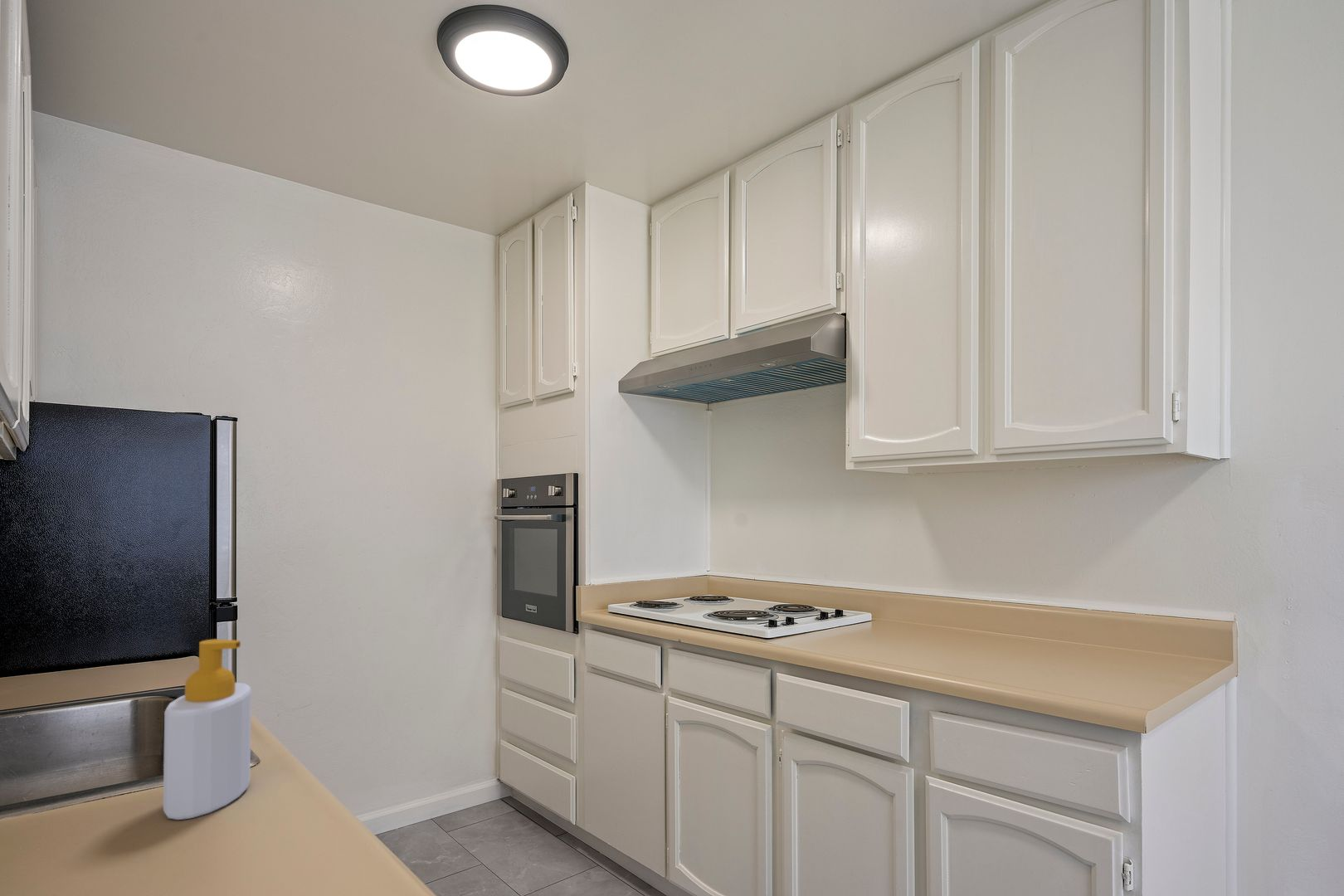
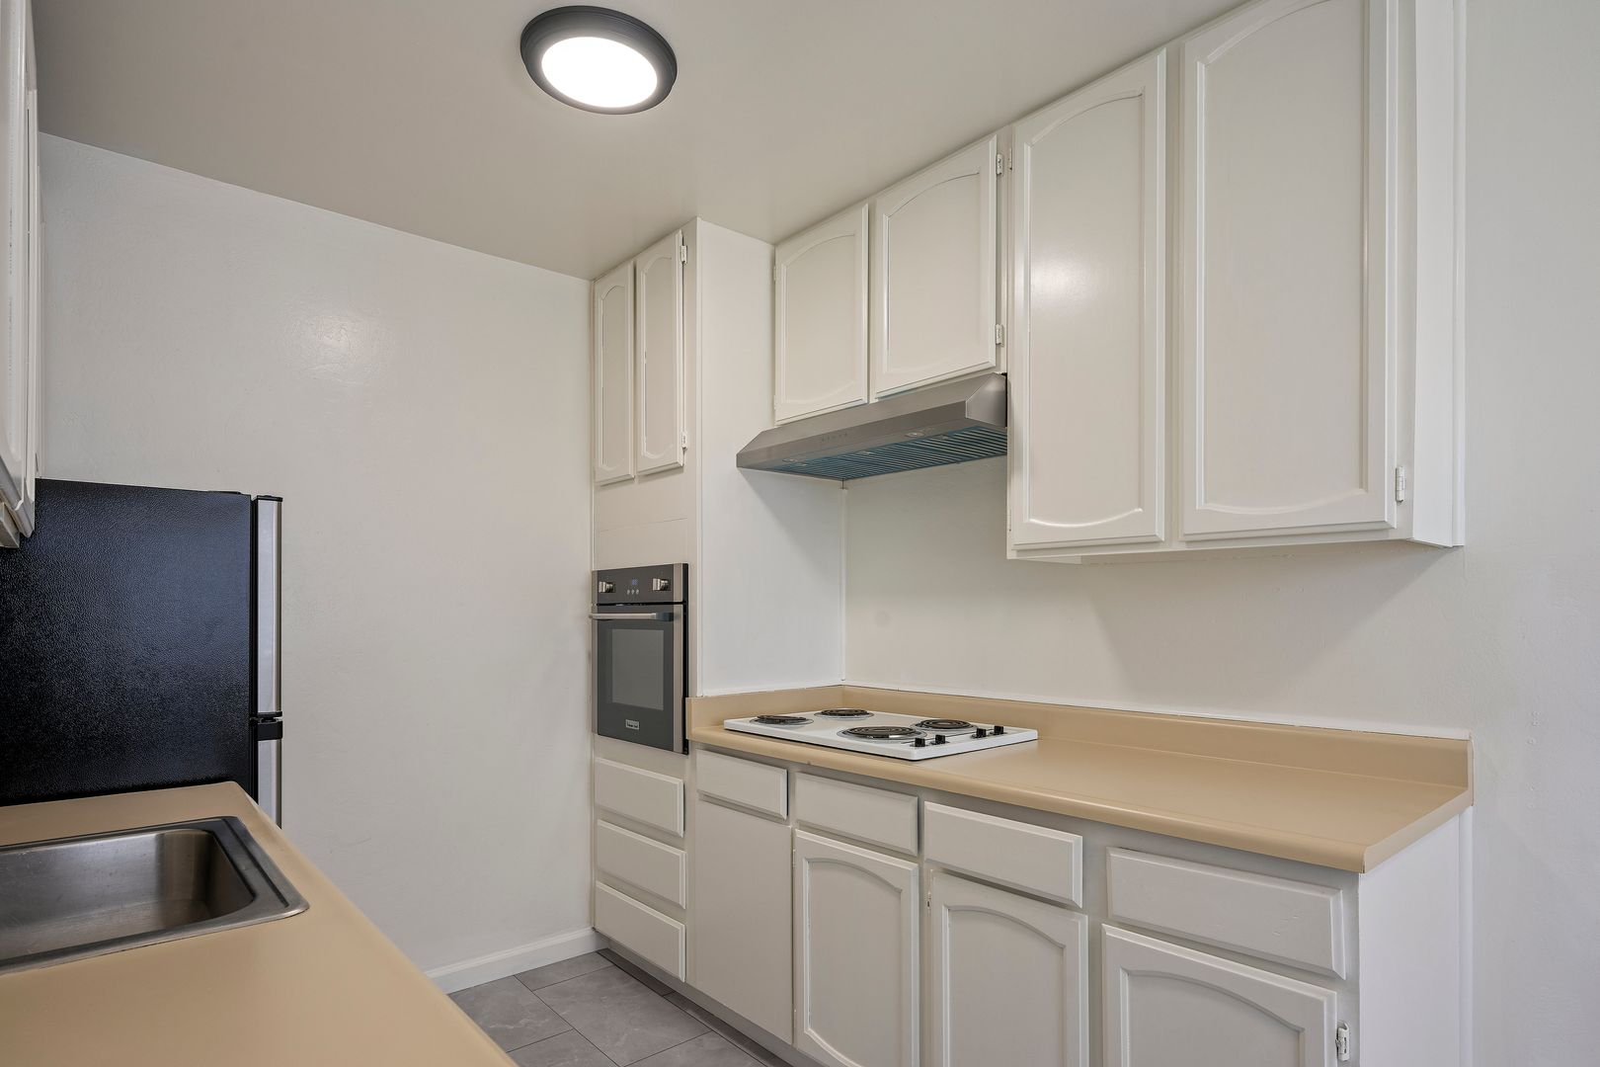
- soap bottle (209, 719)
